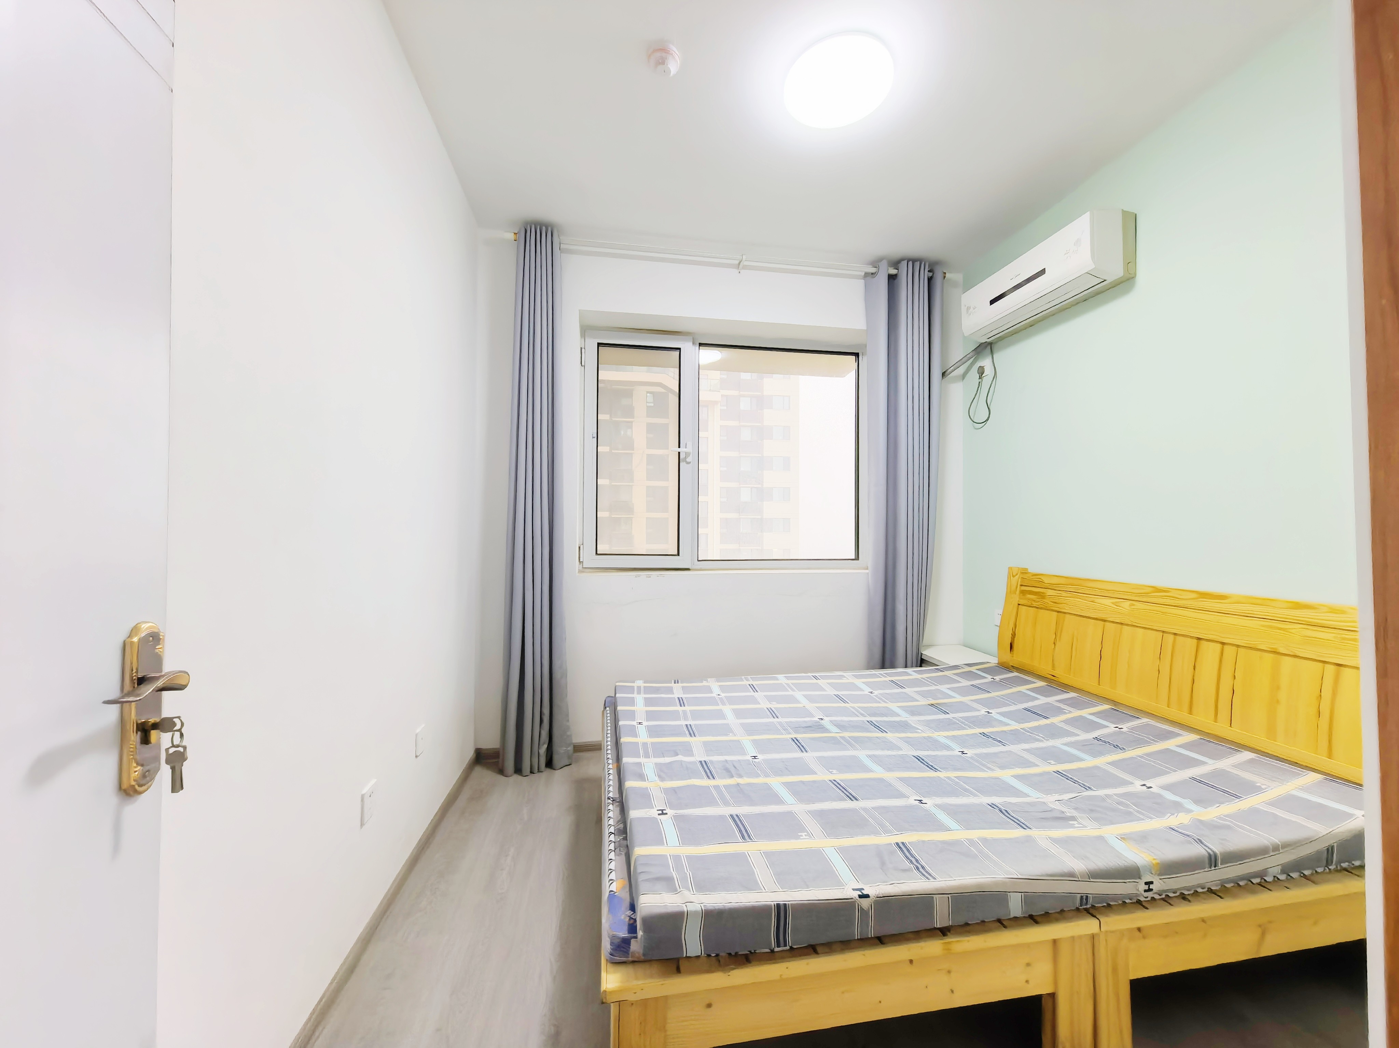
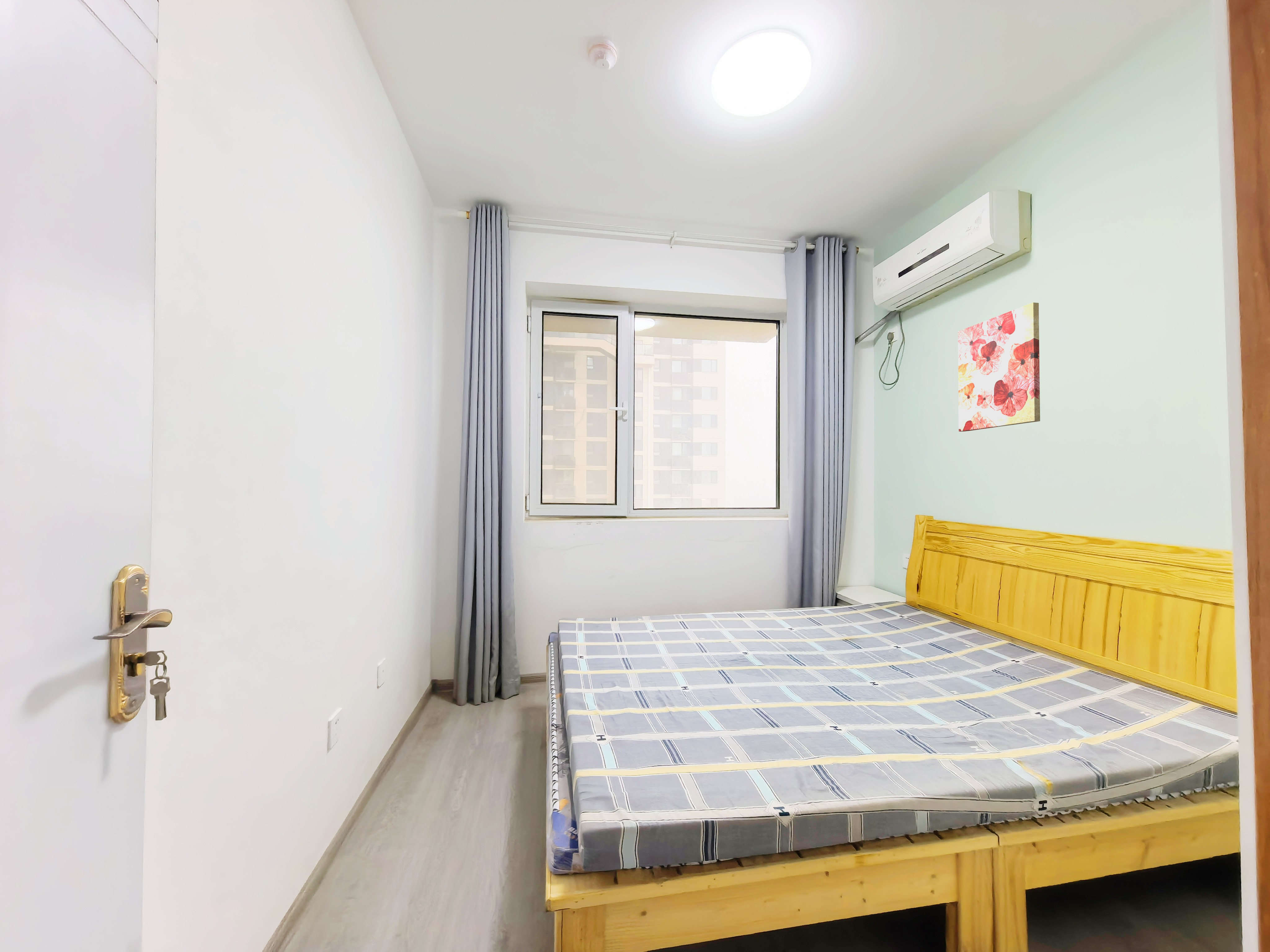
+ wall art (995, 372)
